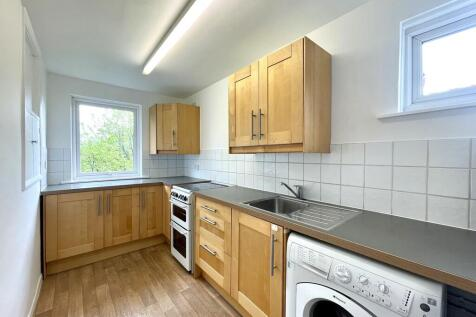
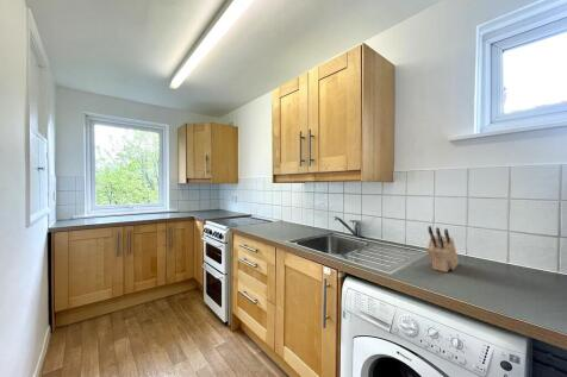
+ knife block (442, 245)
